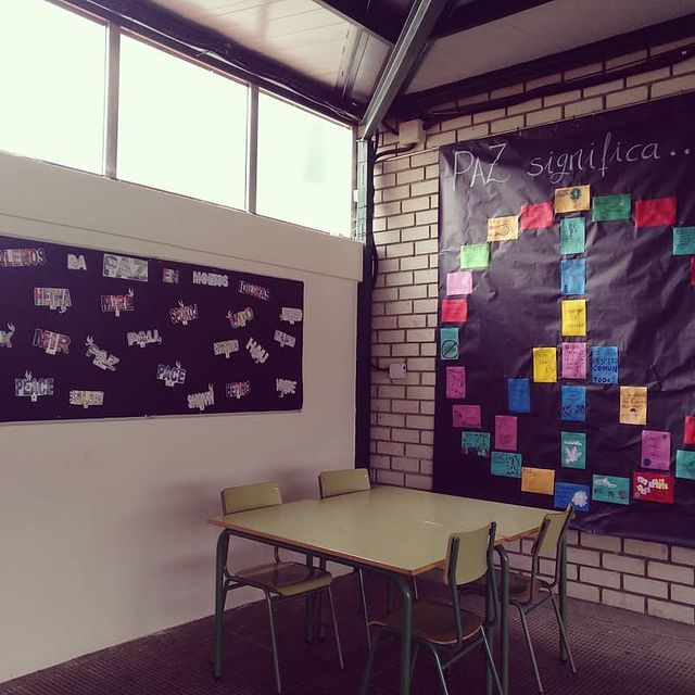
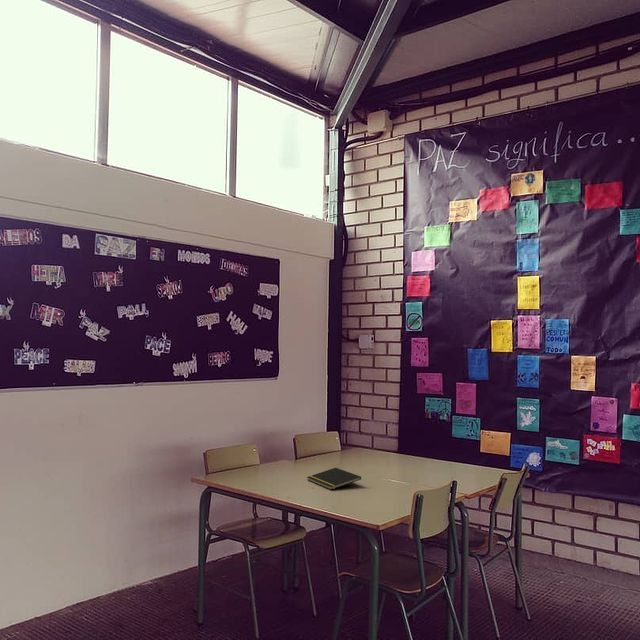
+ notepad (333, 478)
